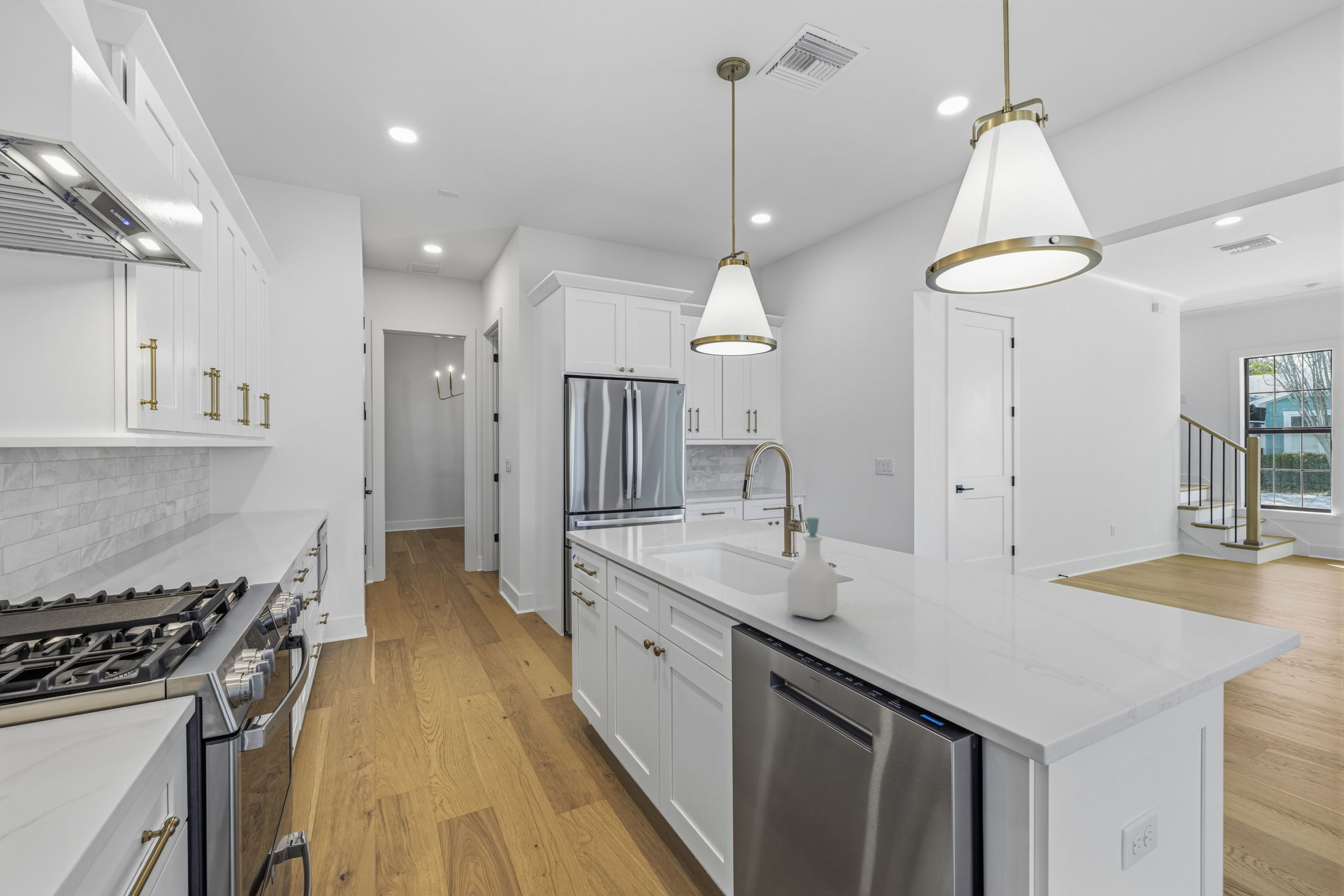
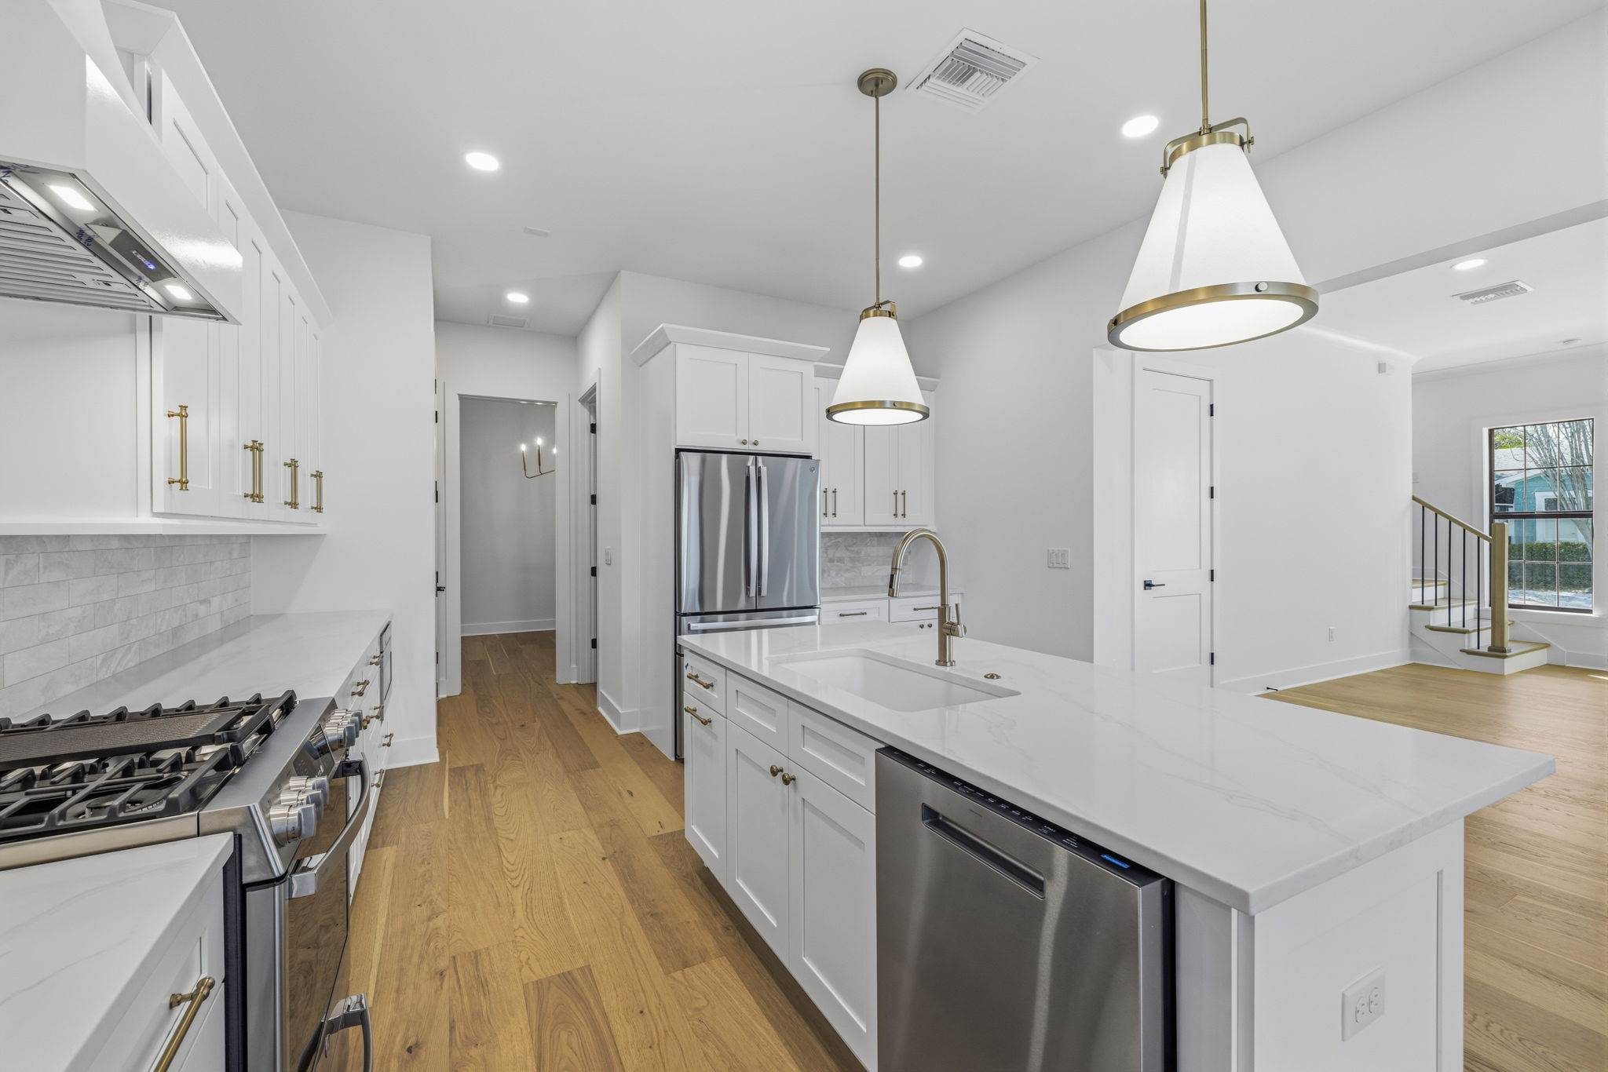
- soap bottle (812, 565)
